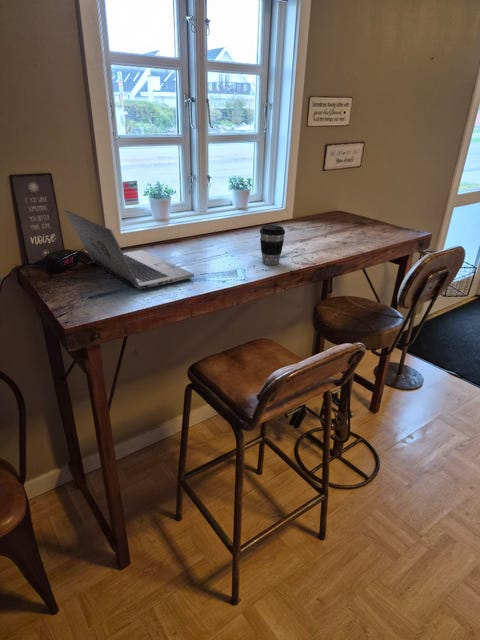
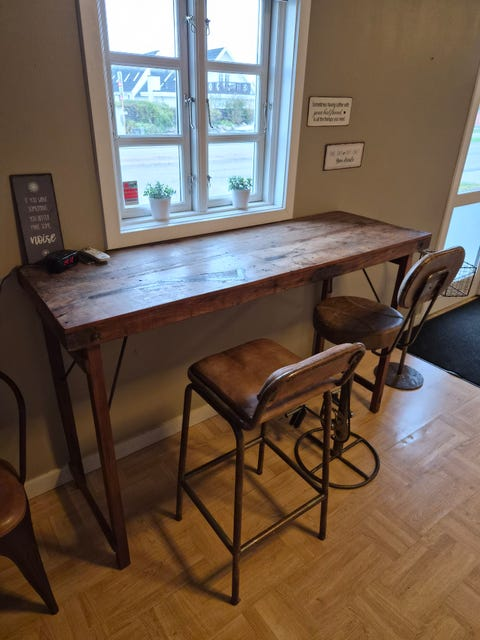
- coffee cup (271, 245)
- laptop (129, 252)
